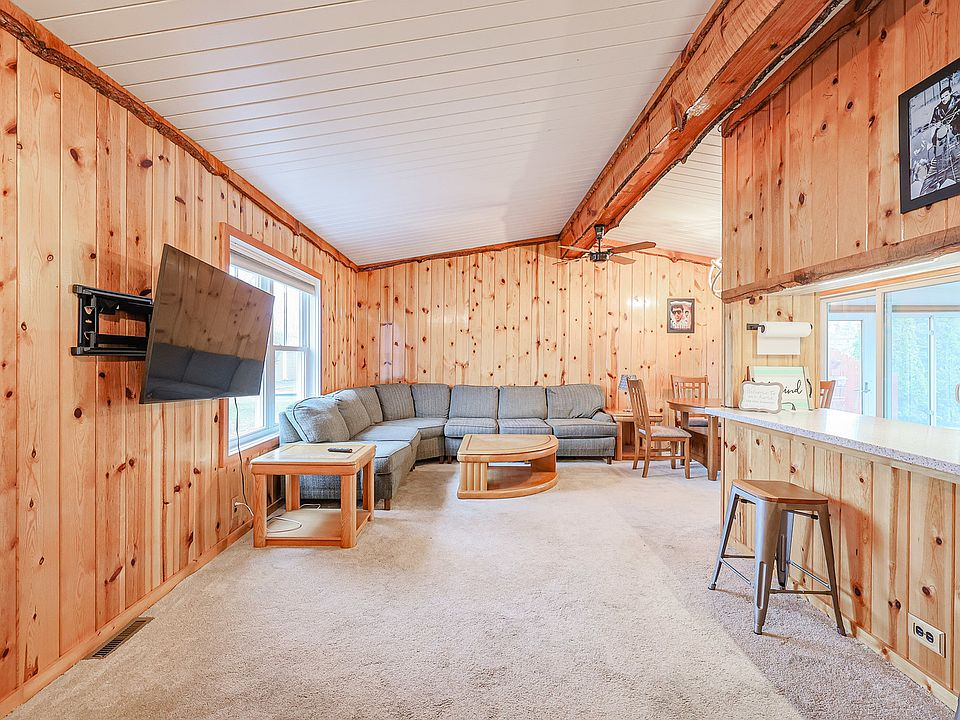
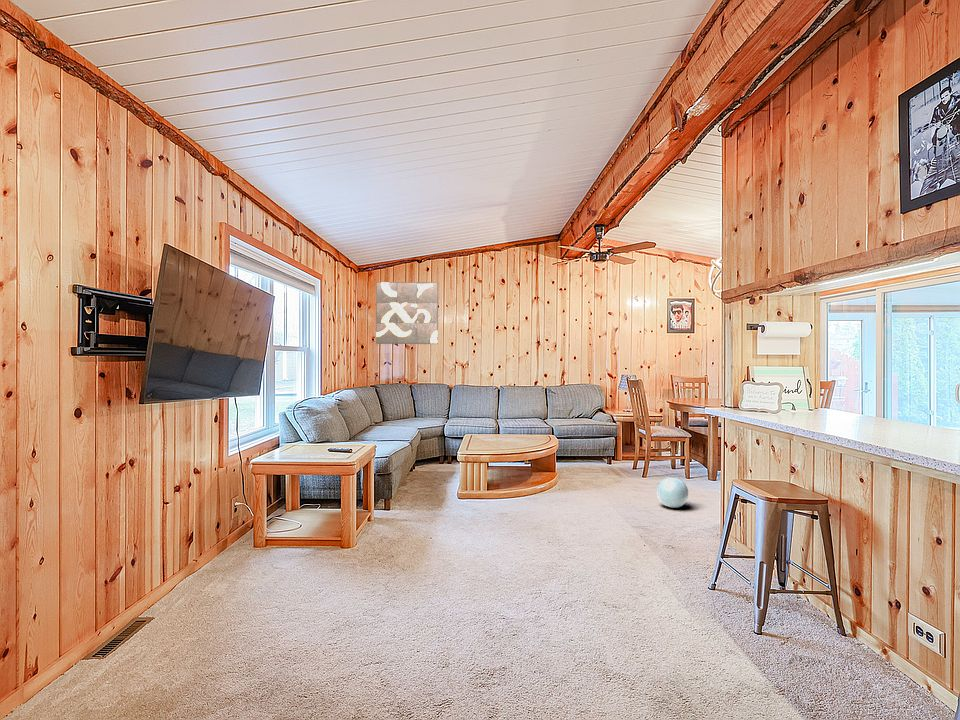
+ wall art (407, 313)
+ ball (672, 492)
